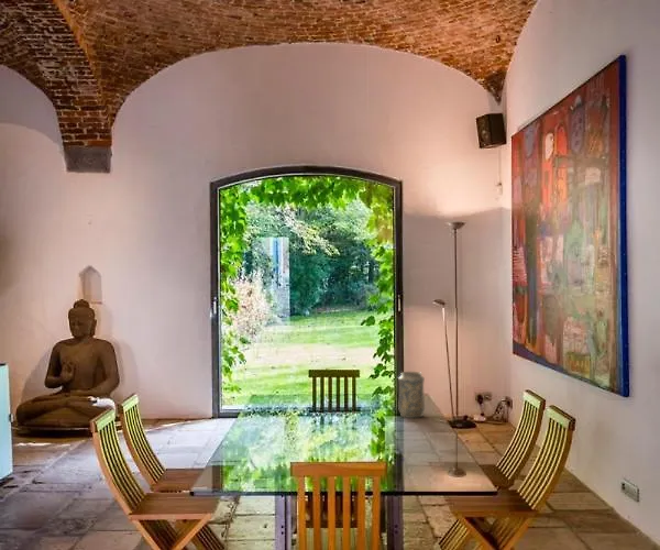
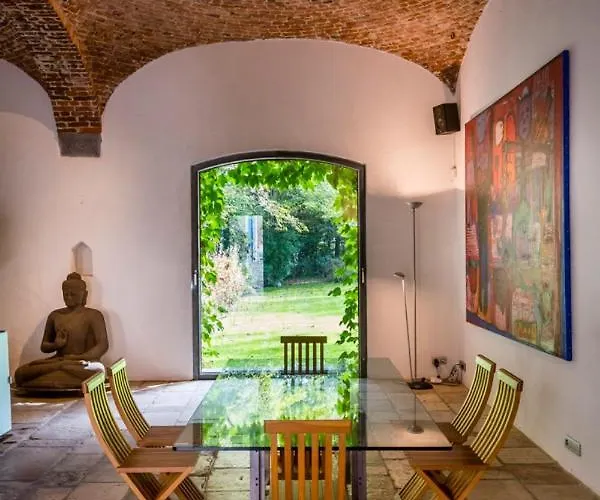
- decorative vase (411, 394)
